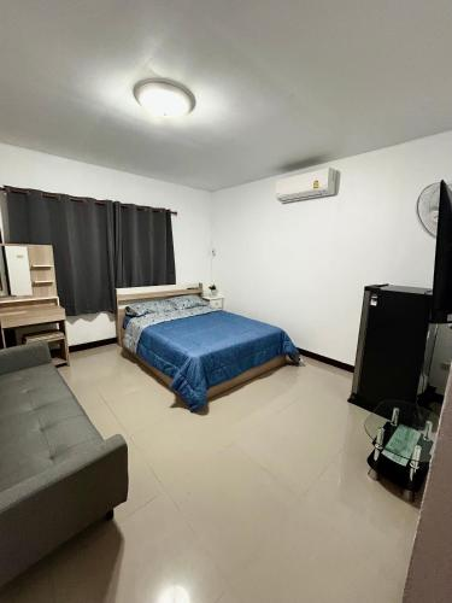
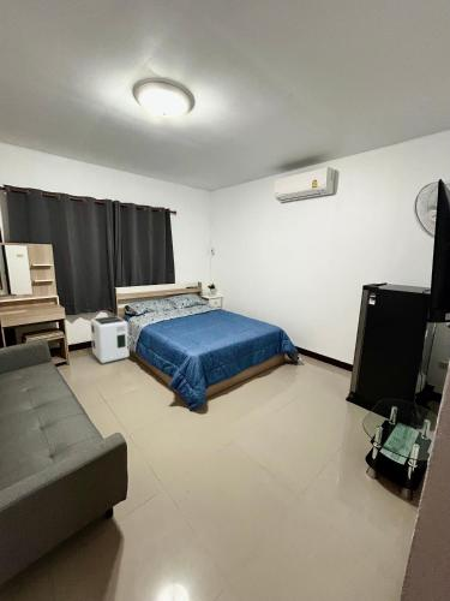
+ air purifier (109, 338)
